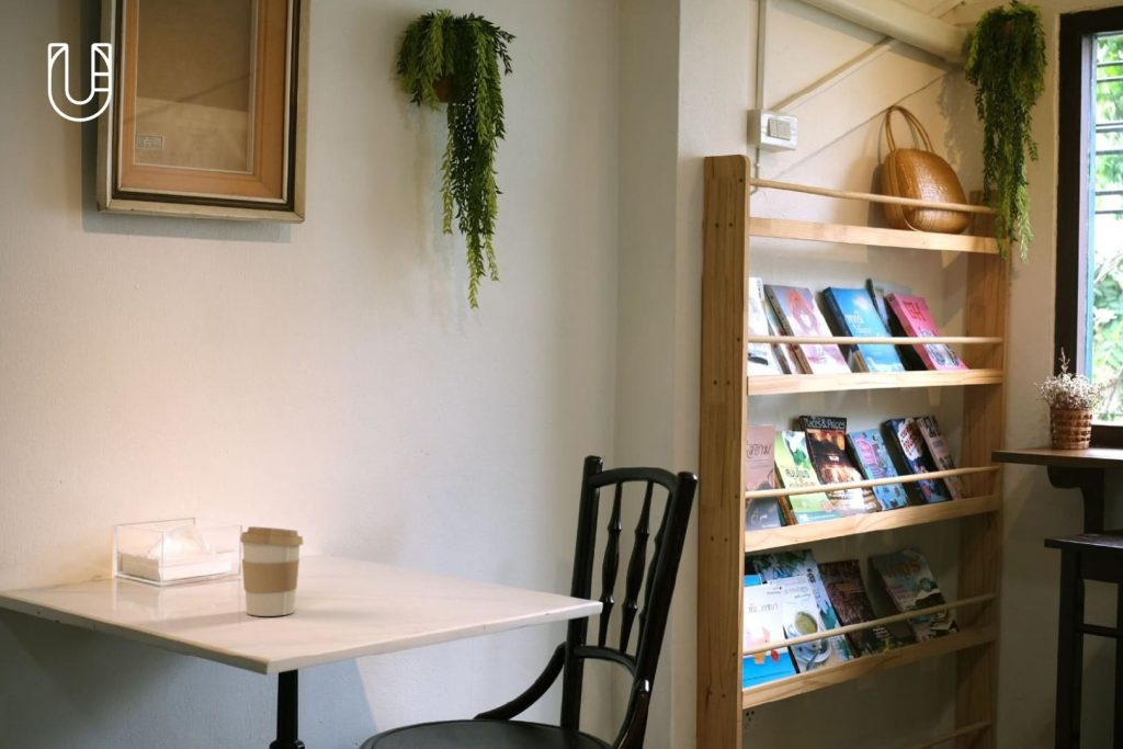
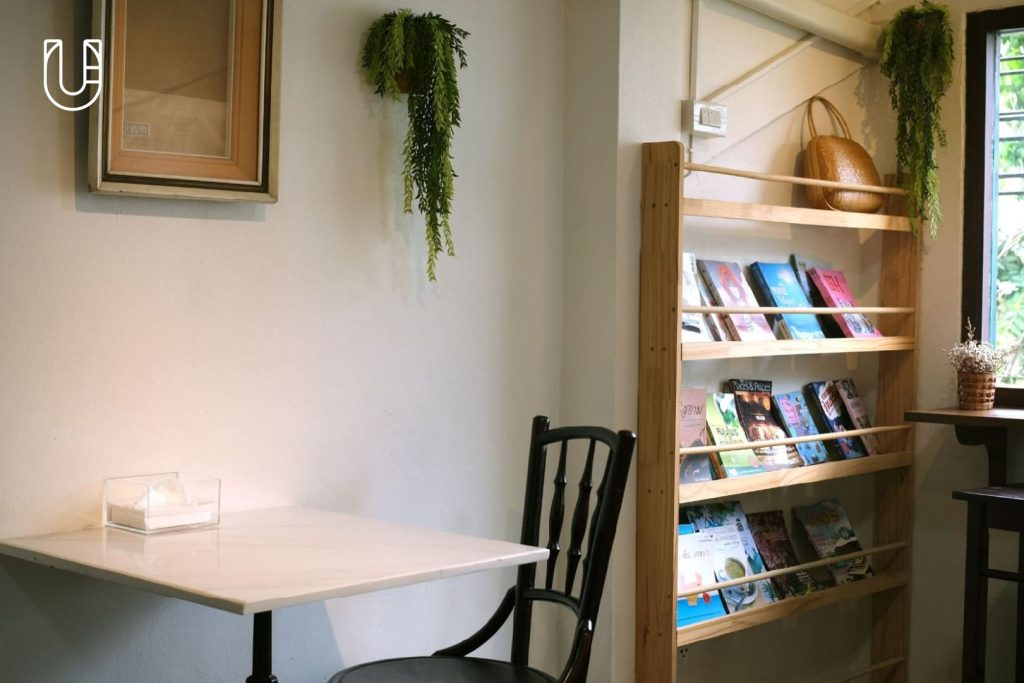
- coffee cup (271, 568)
